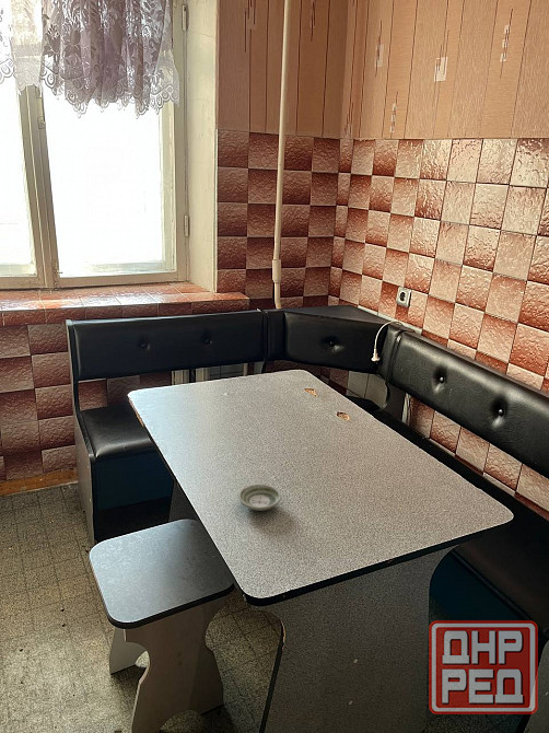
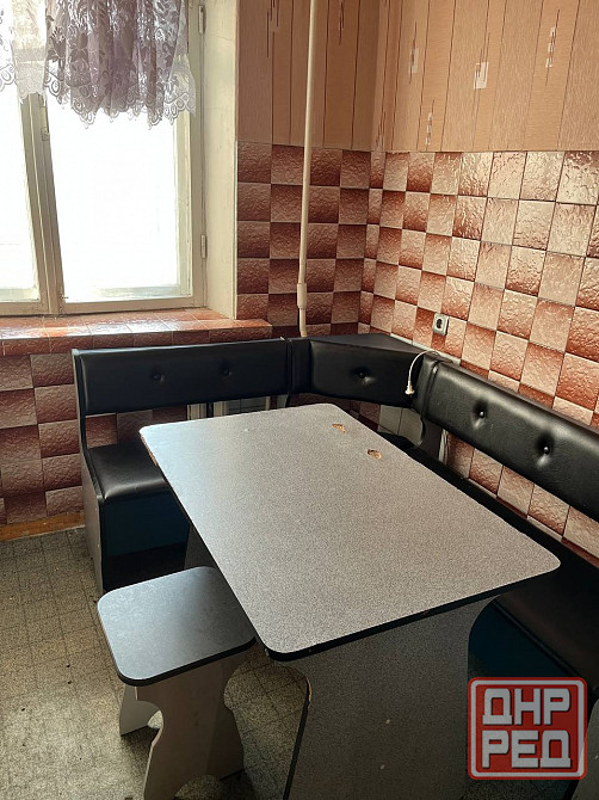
- saucer (259, 499)
